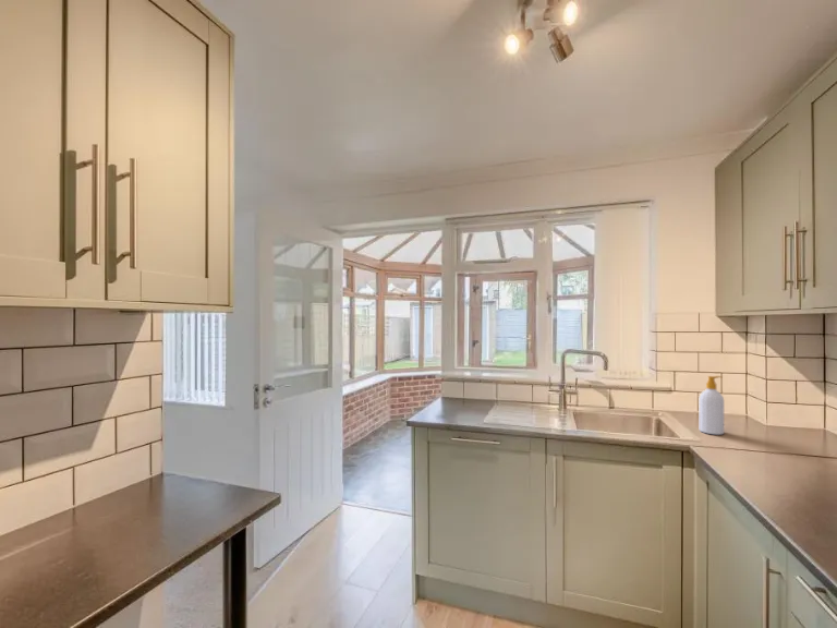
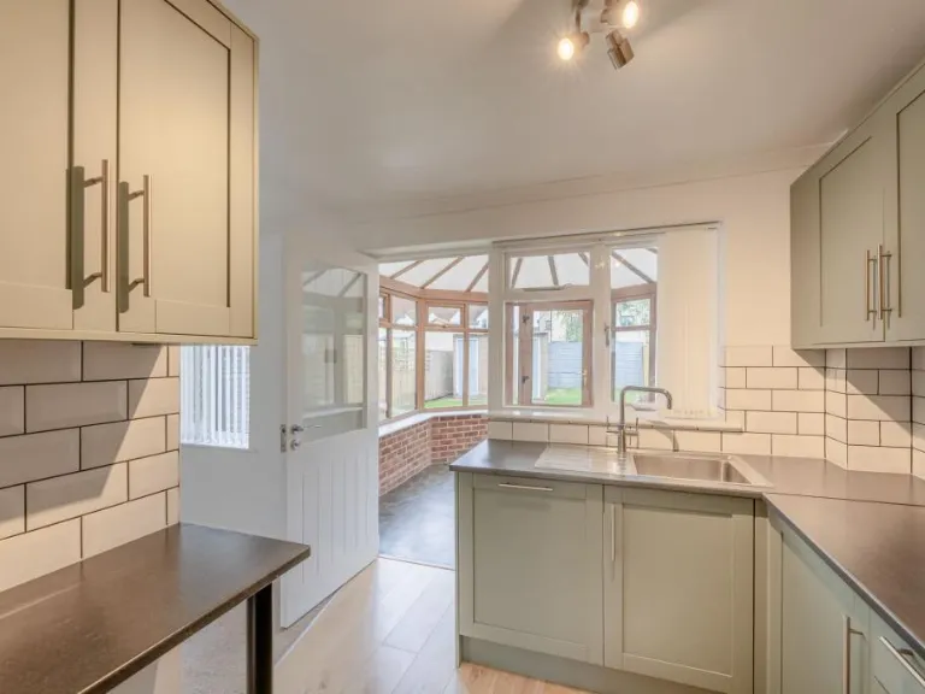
- soap bottle (712, 403)
